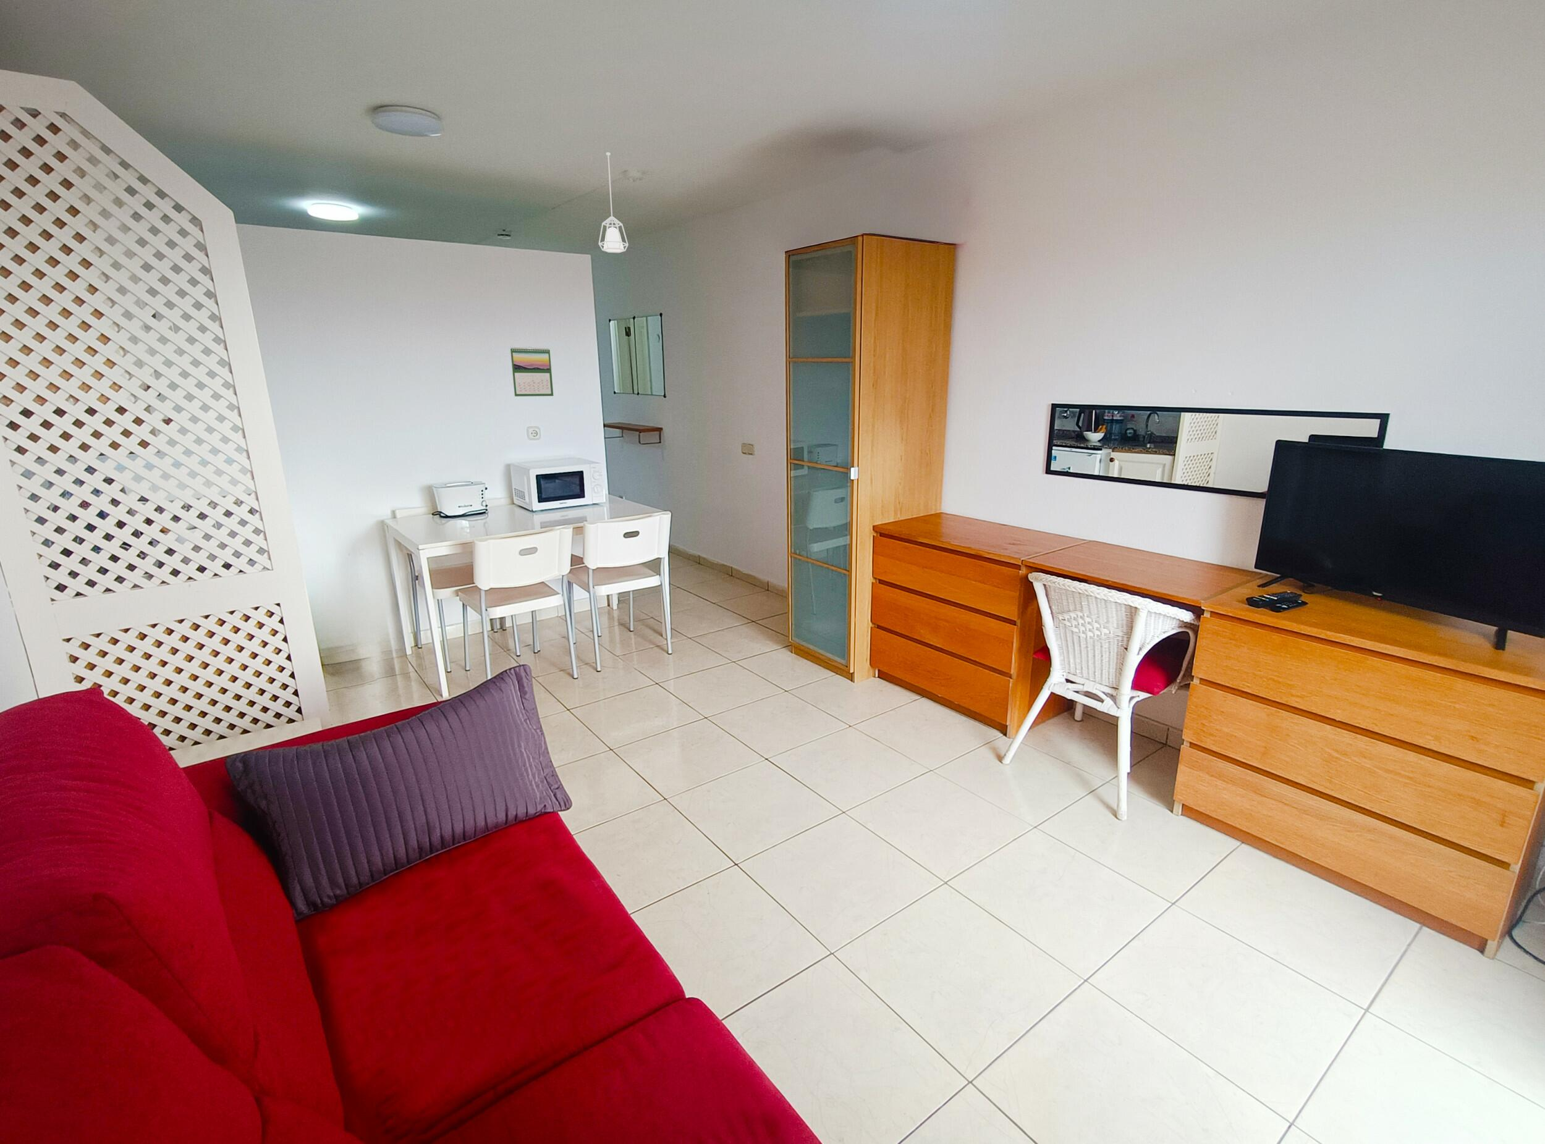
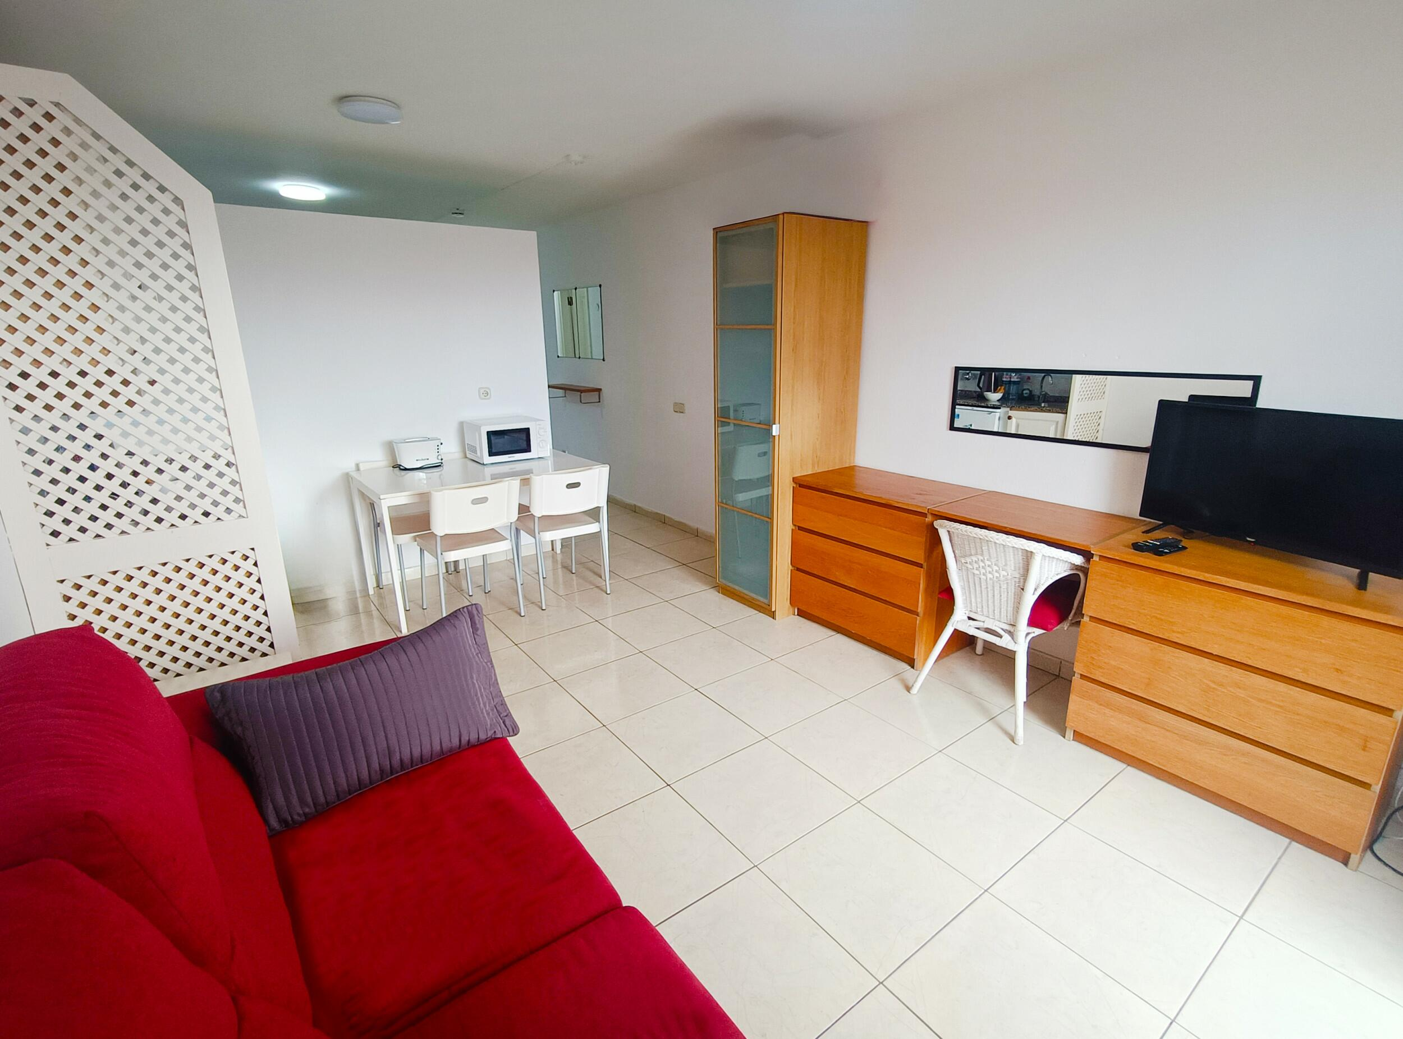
- calendar (533, 371)
- pendant lamp (611, 203)
